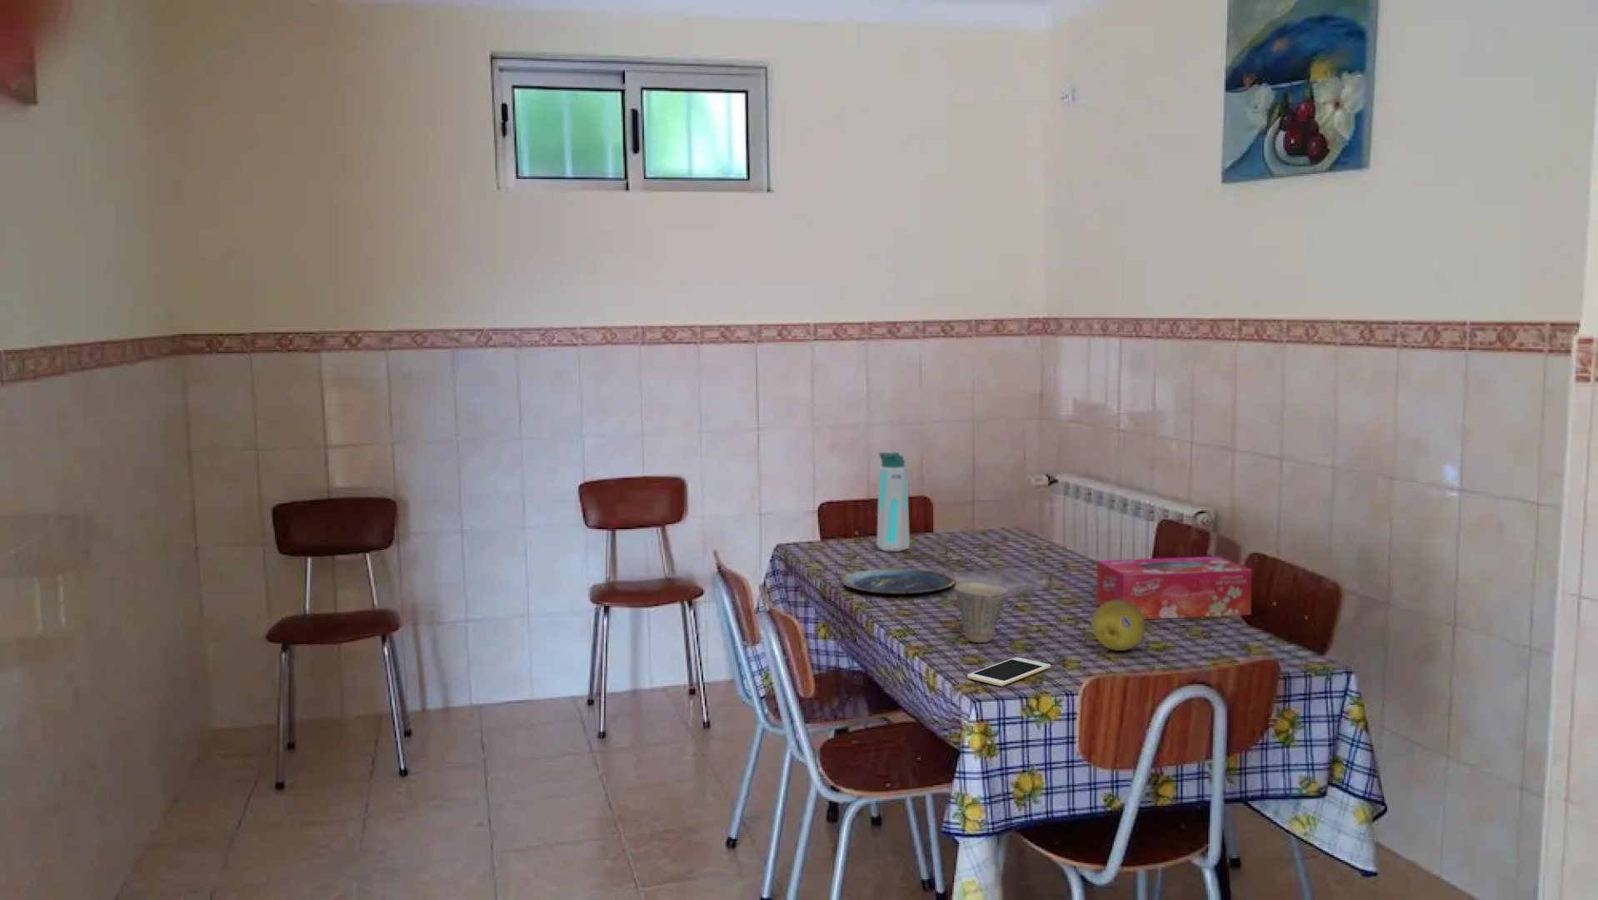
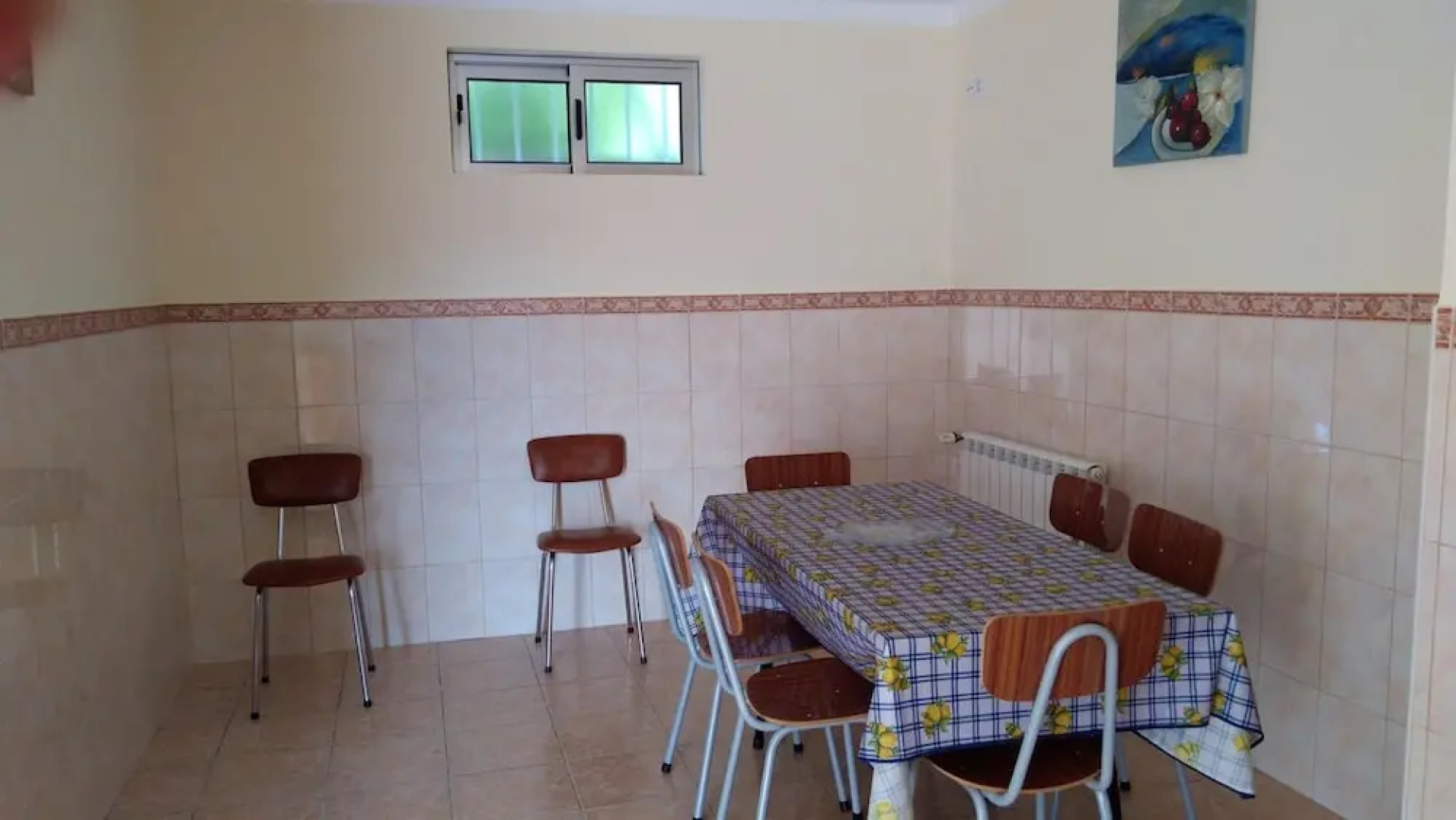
- cell phone (1009, 671)
- cup (980, 614)
- plate (898, 582)
- tissue box (1172, 587)
- fruit (1118, 625)
- water bottle (892, 500)
